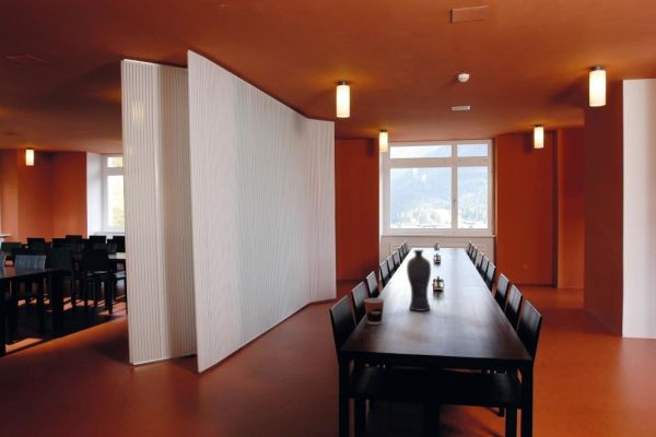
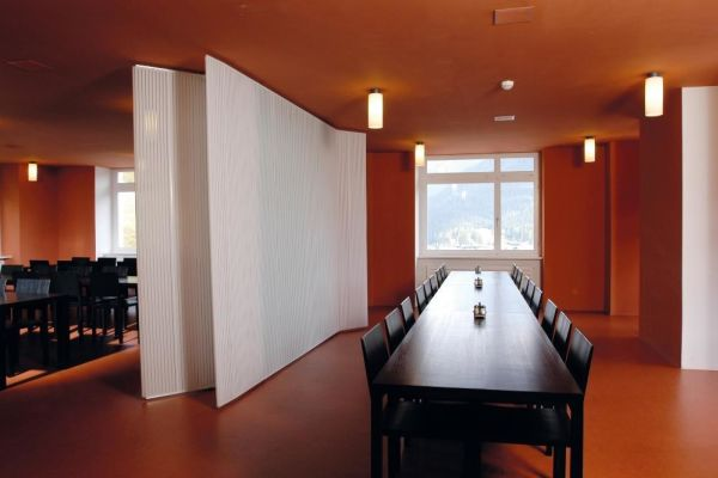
- cup (374, 310)
- vase (419, 279)
